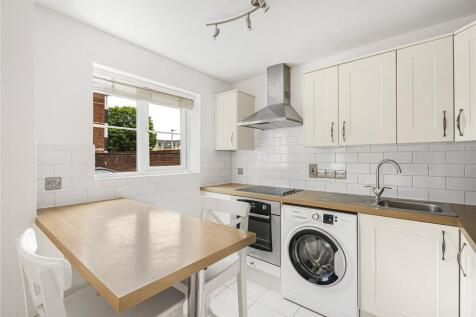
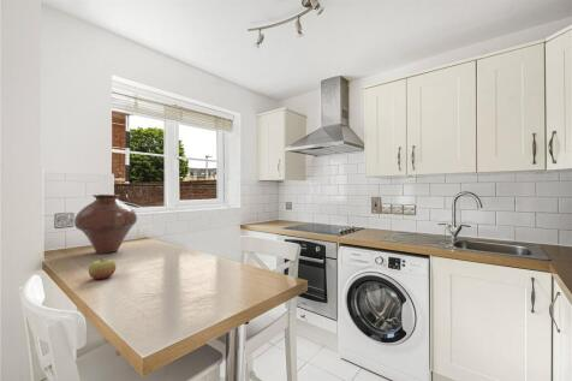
+ apple (102, 268)
+ vase (107, 222)
